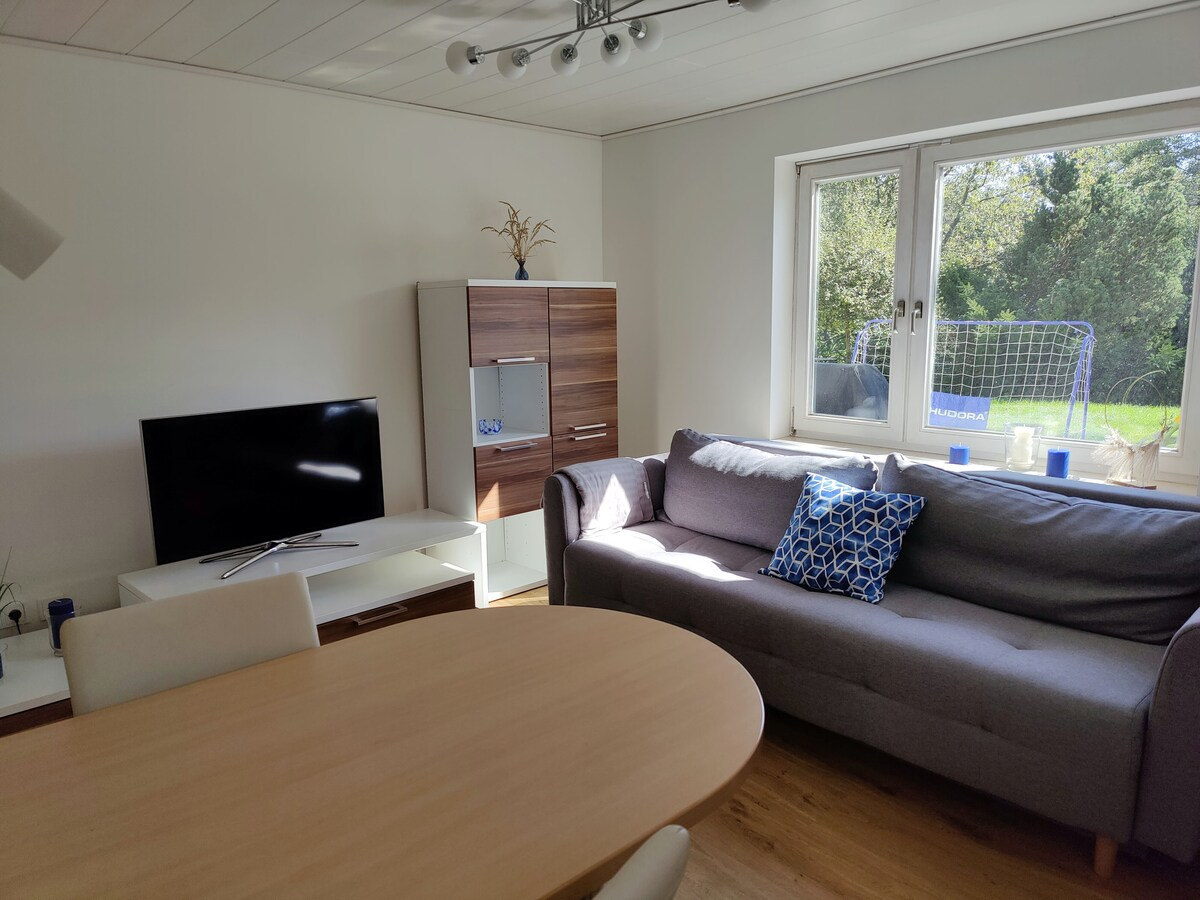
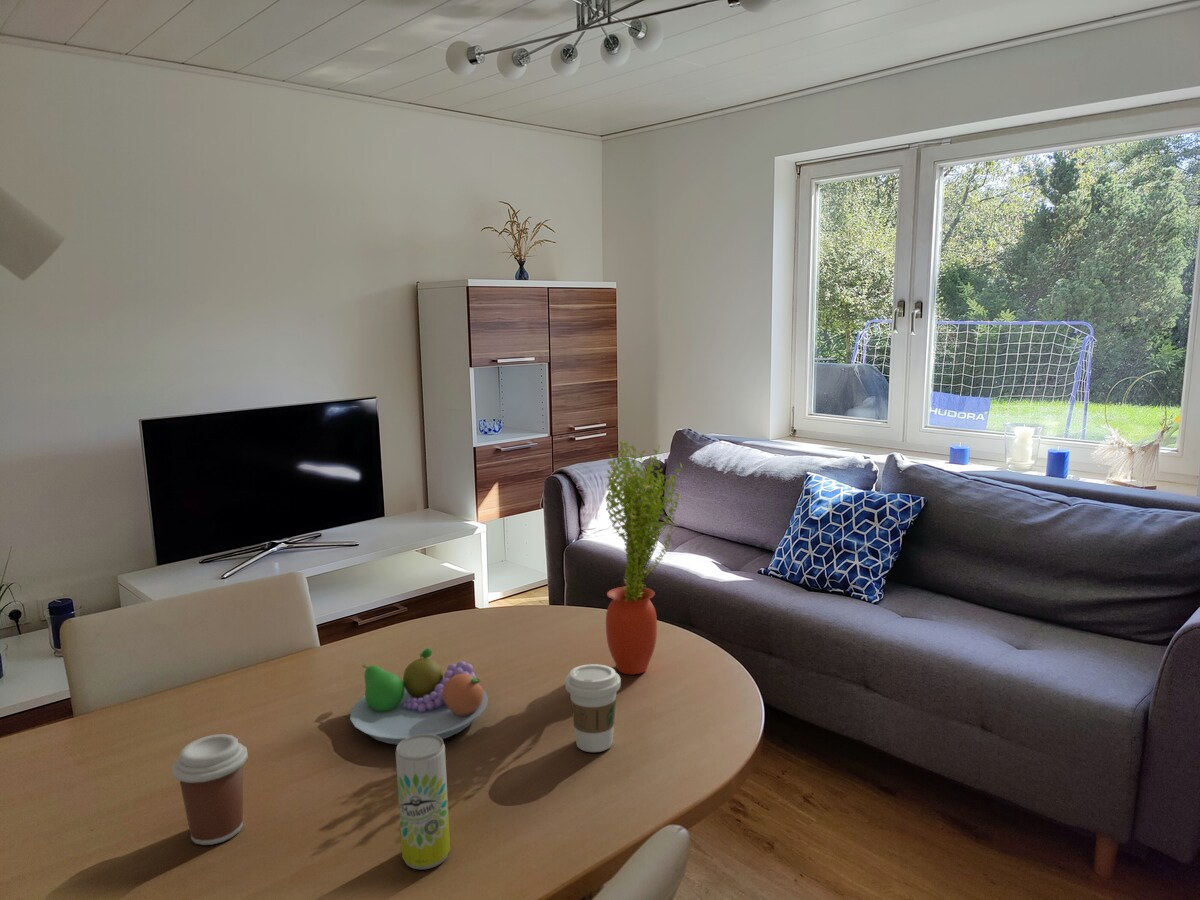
+ fruit bowl (417, 690)
+ coffee cup (213, 788)
+ coffee cup (593, 707)
+ beverage can (423, 800)
+ potted plant (643, 558)
